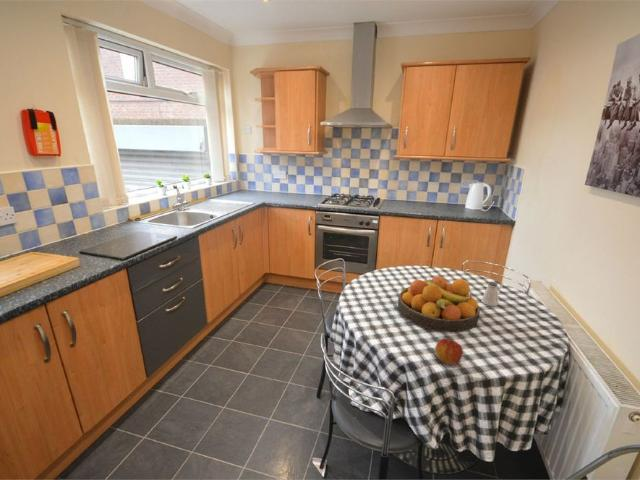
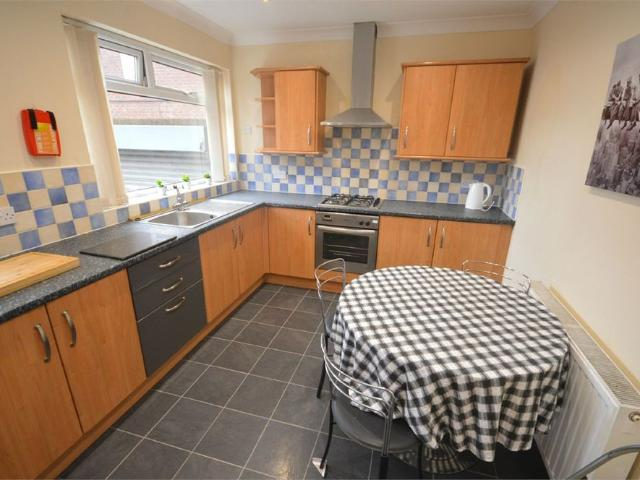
- apple (449, 350)
- saltshaker (491, 292)
- fruit bowl (438, 296)
